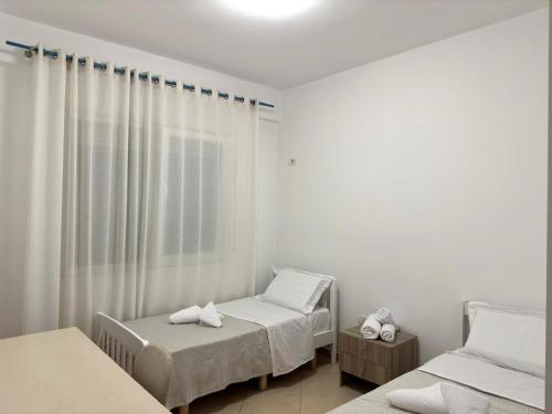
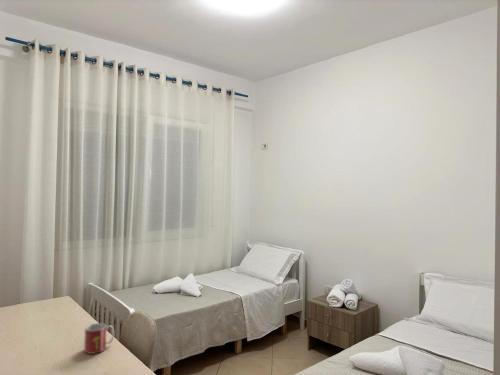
+ mug (99, 337)
